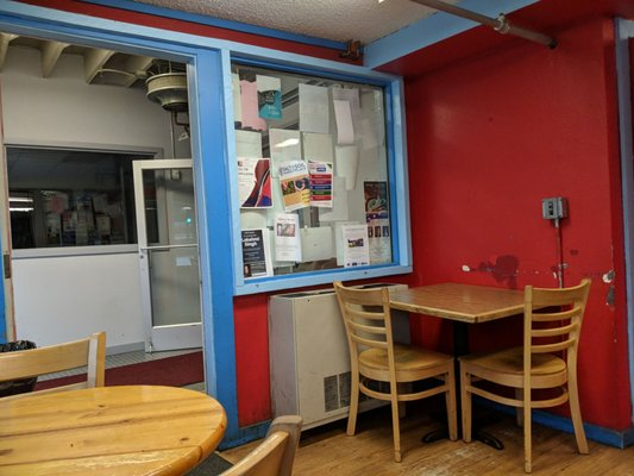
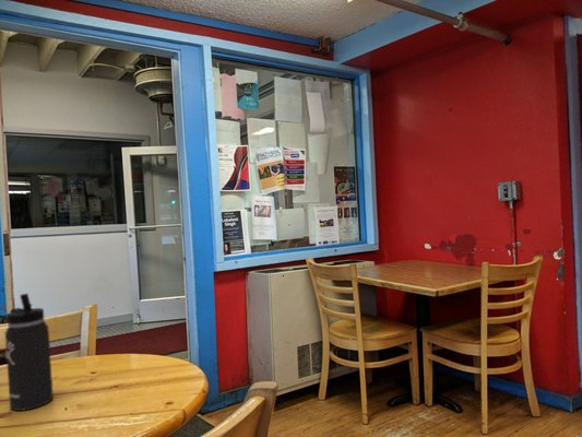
+ thermos bottle (26, 347)
